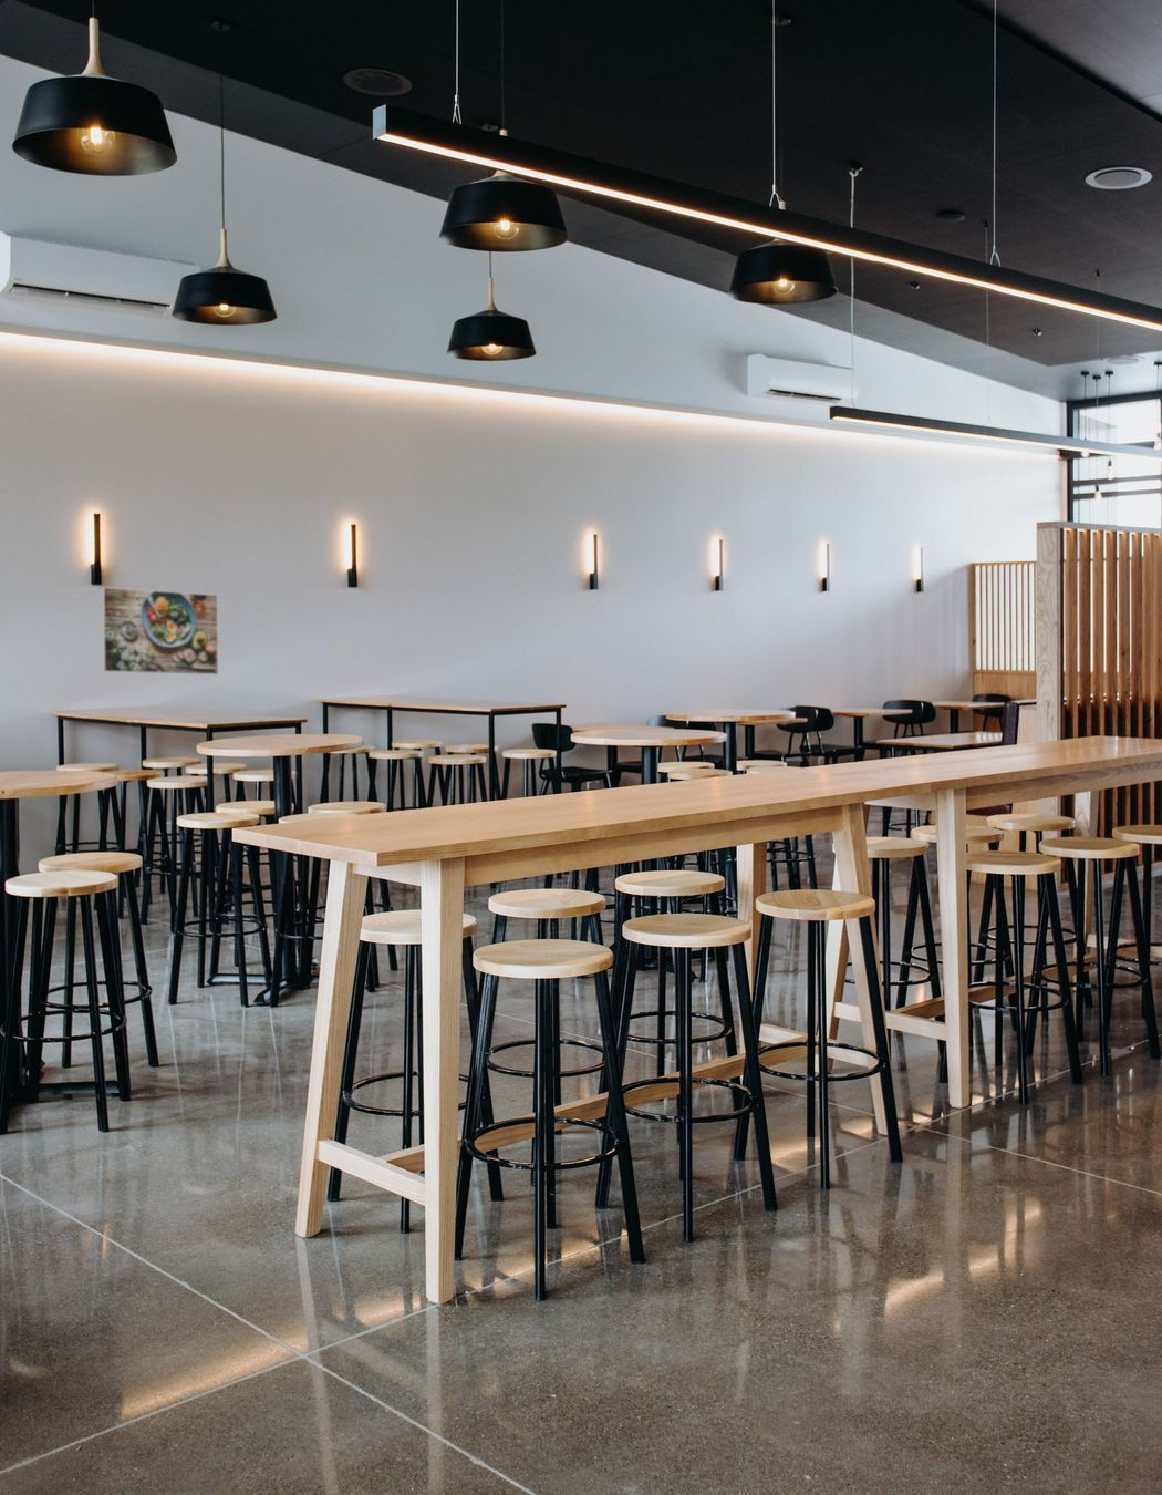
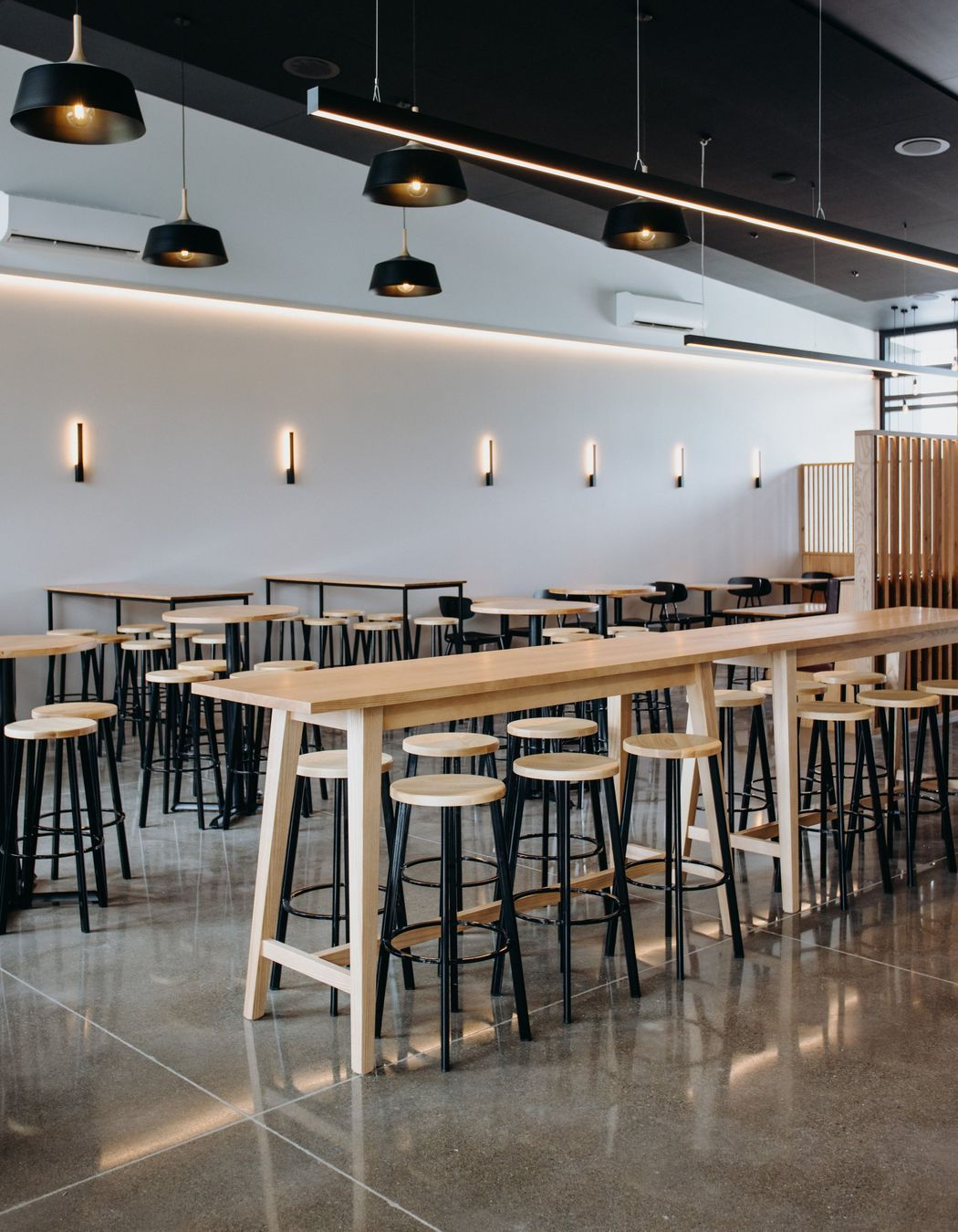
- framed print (160, 631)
